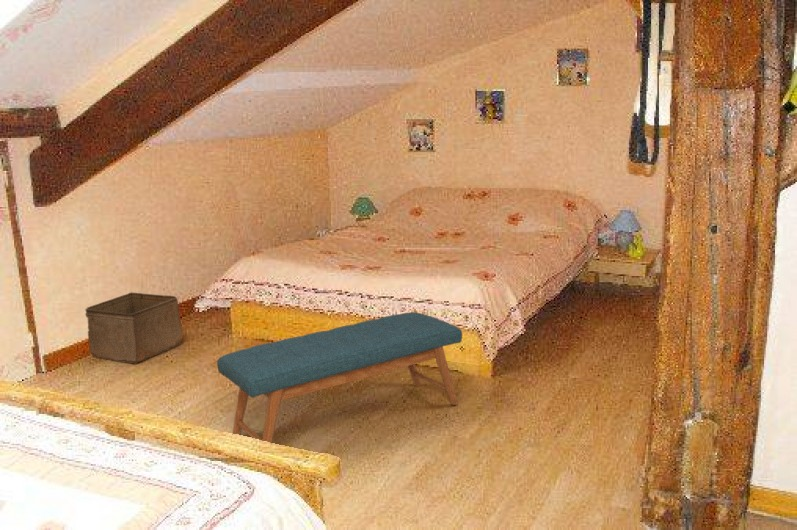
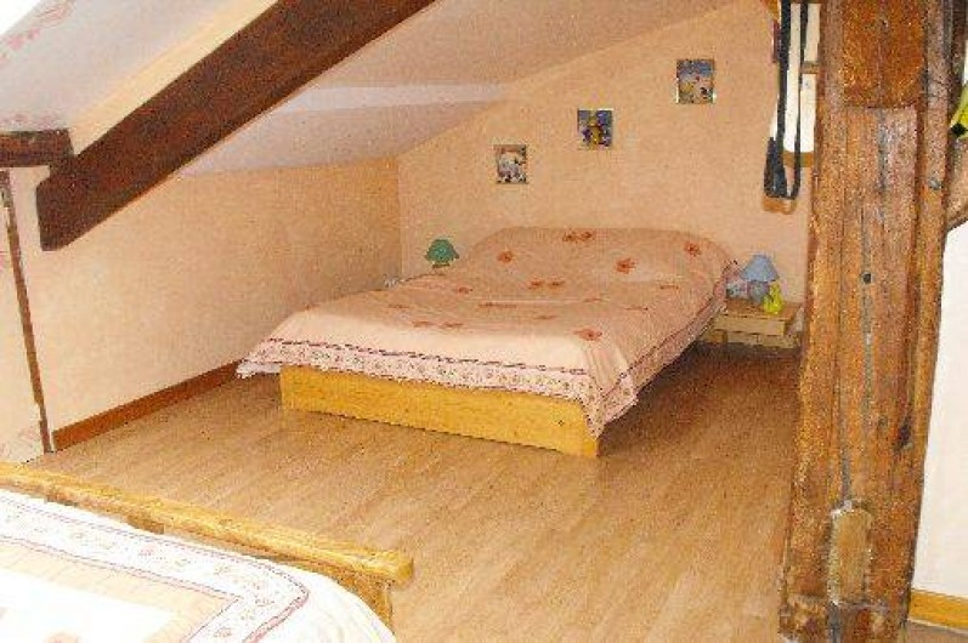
- storage bin (134, 326)
- bench (346, 378)
